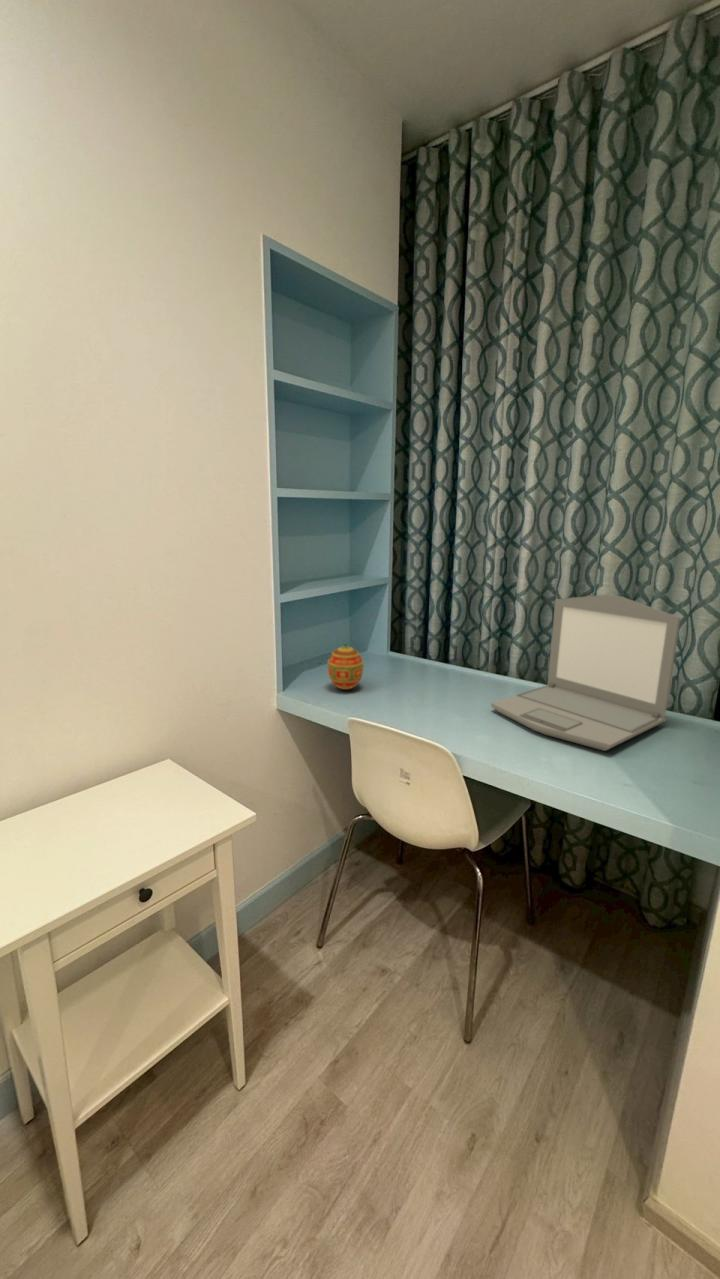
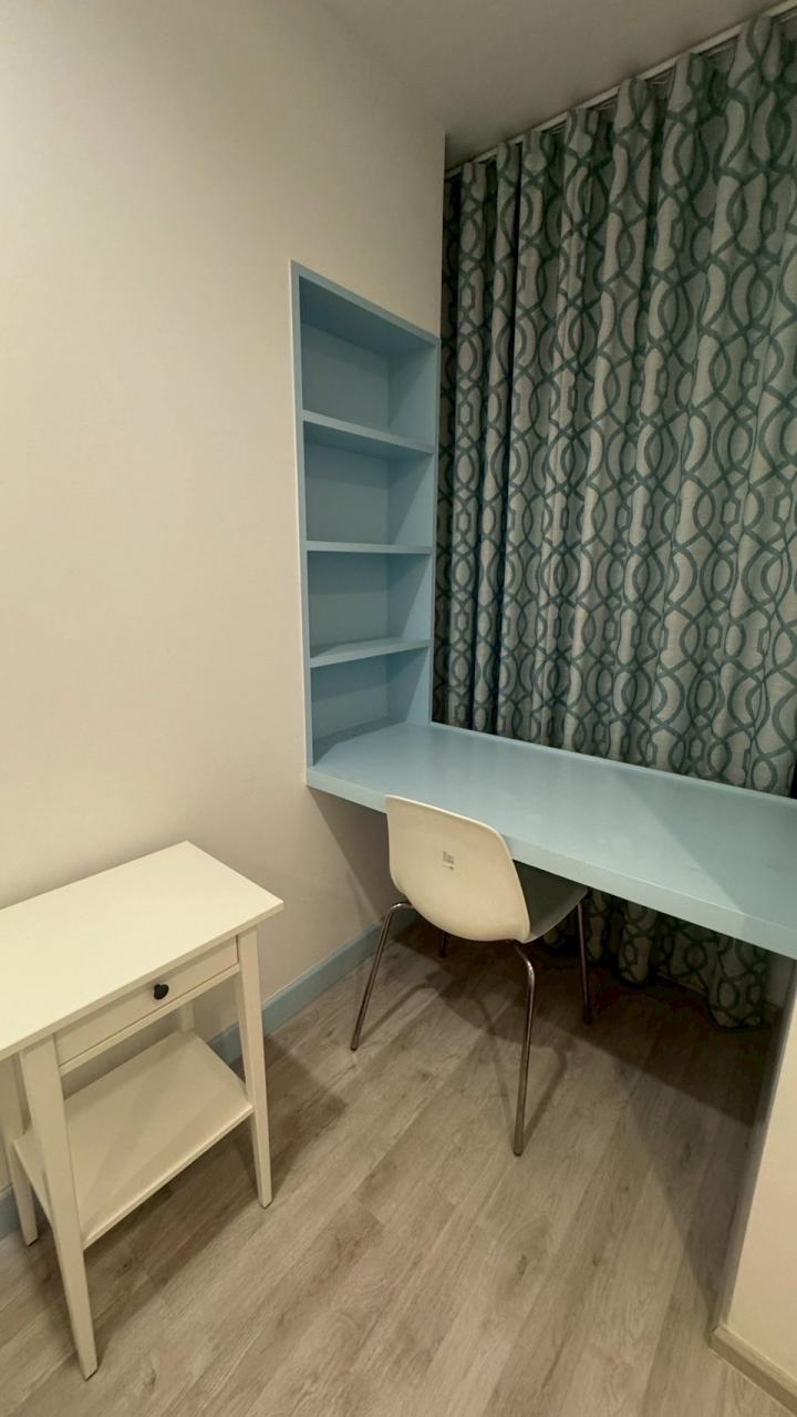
- decorative egg (345, 666)
- laptop (577, 661)
